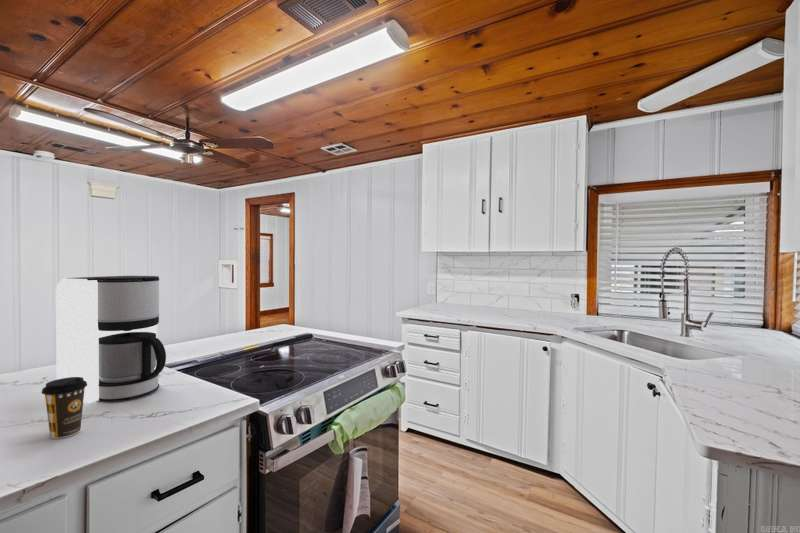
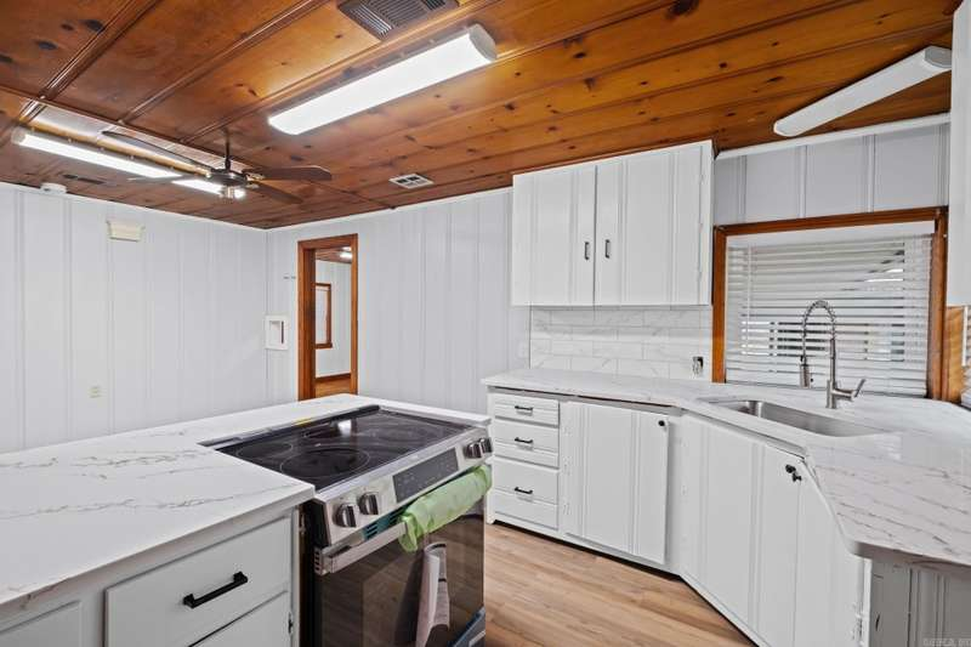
- coffee cup (65, 407)
- coffee maker (129, 335)
